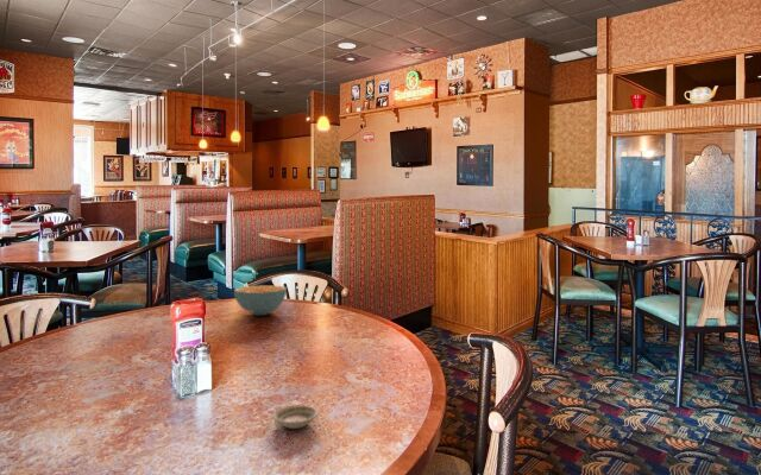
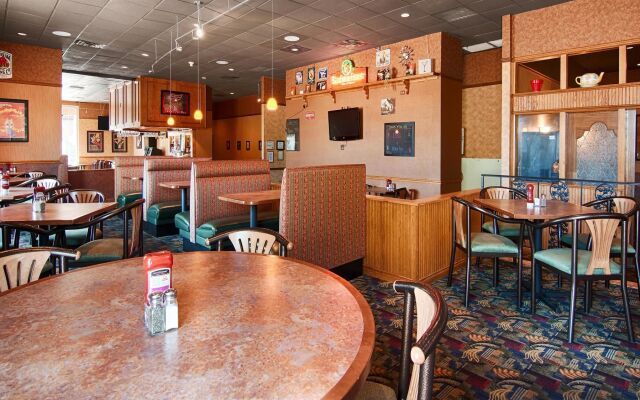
- saucer (295, 418)
- cereal bowl (260, 300)
